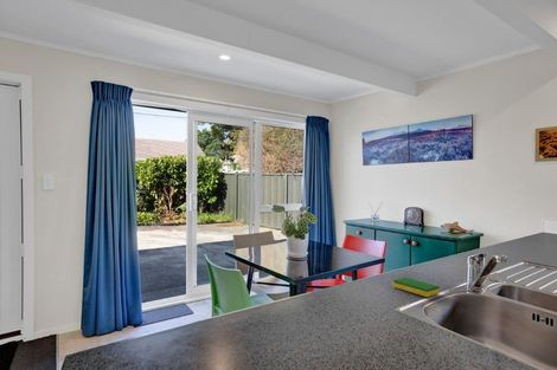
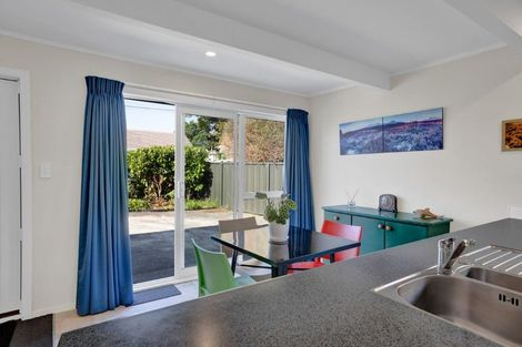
- dish sponge (415, 286)
